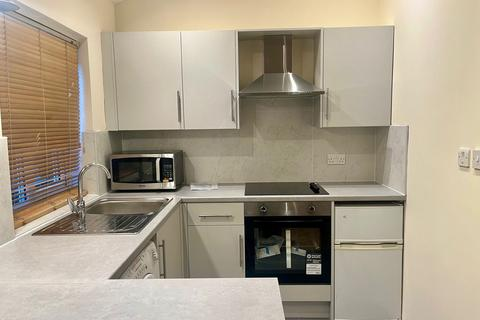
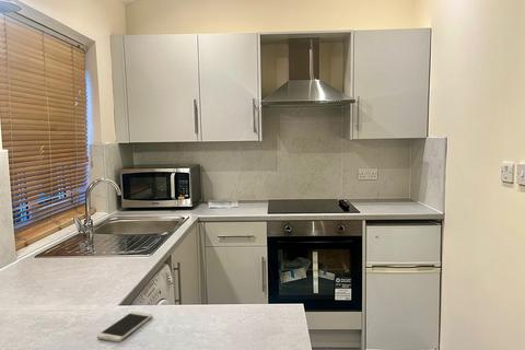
+ smartphone (126, 325)
